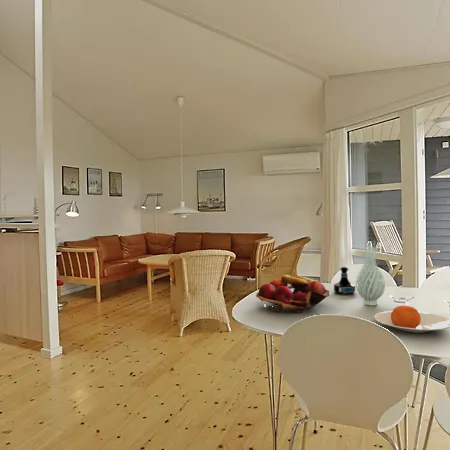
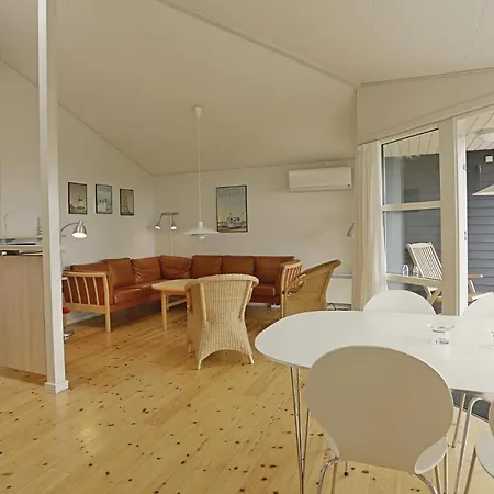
- tequila bottle (344, 279)
- vase (370, 275)
- fruit basket (292, 292)
- plate (412, 316)
